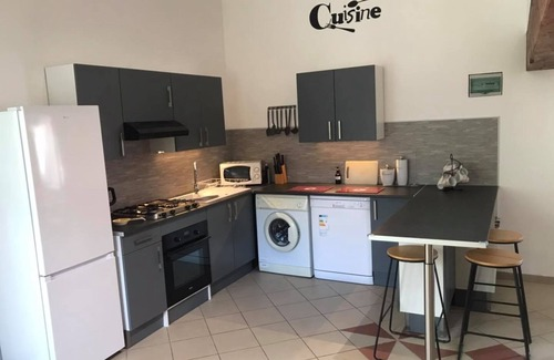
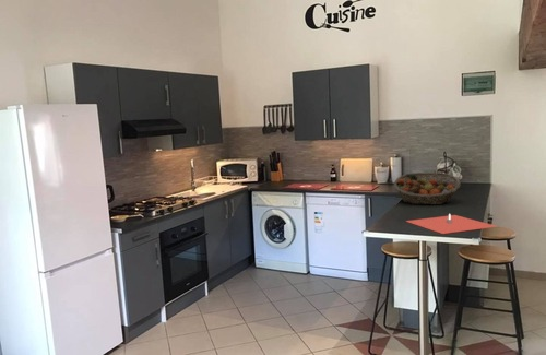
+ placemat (449, 218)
+ fruit basket (426, 188)
